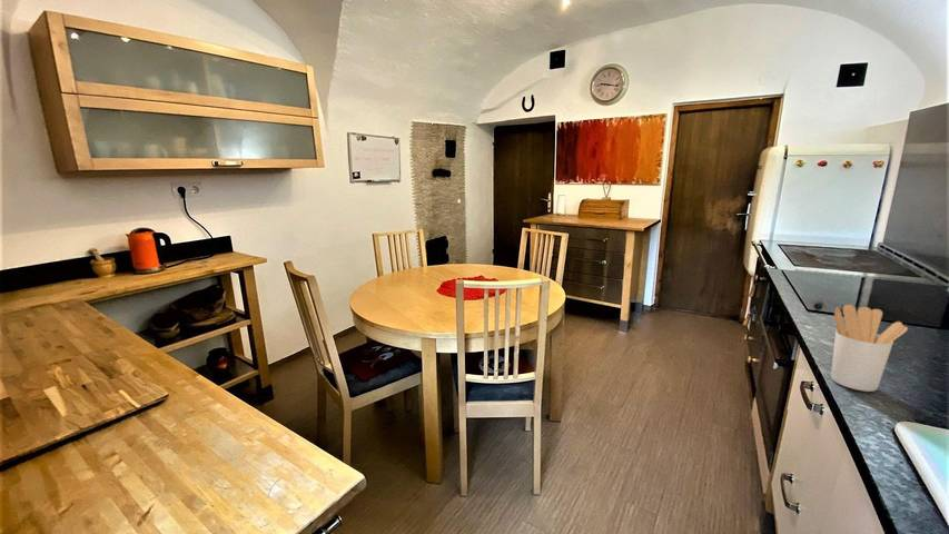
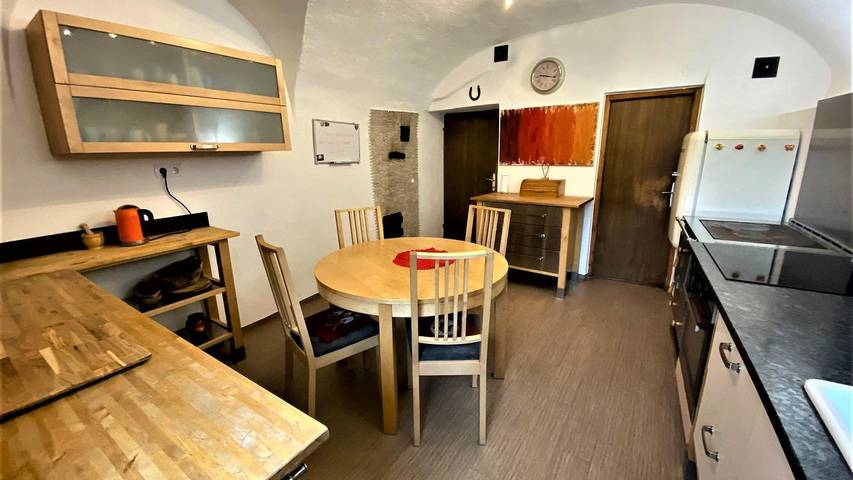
- utensil holder (859, 344)
